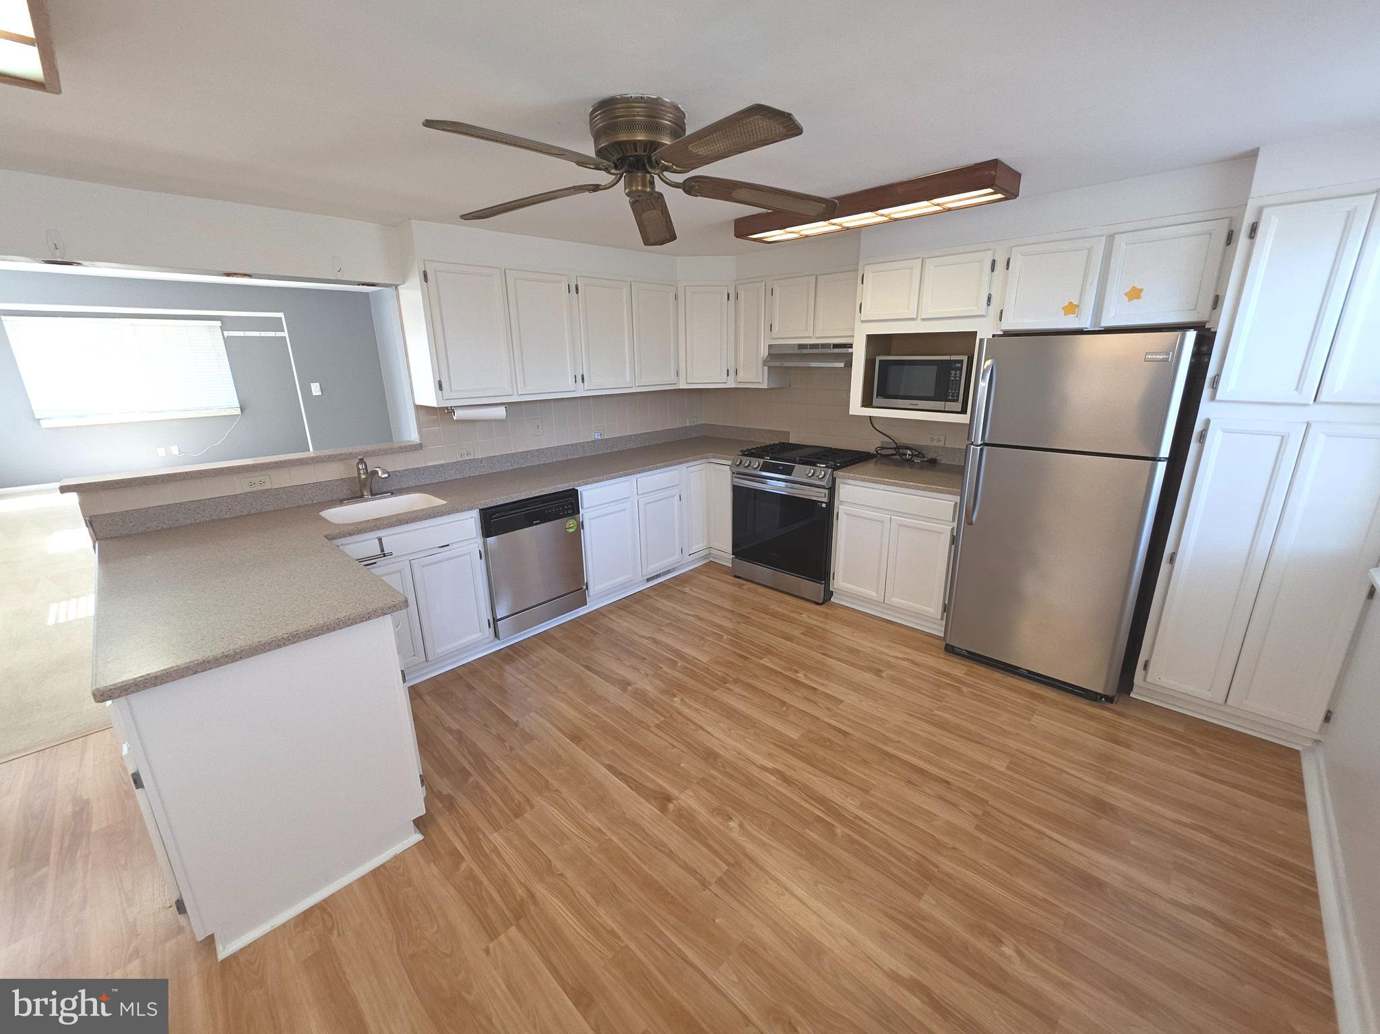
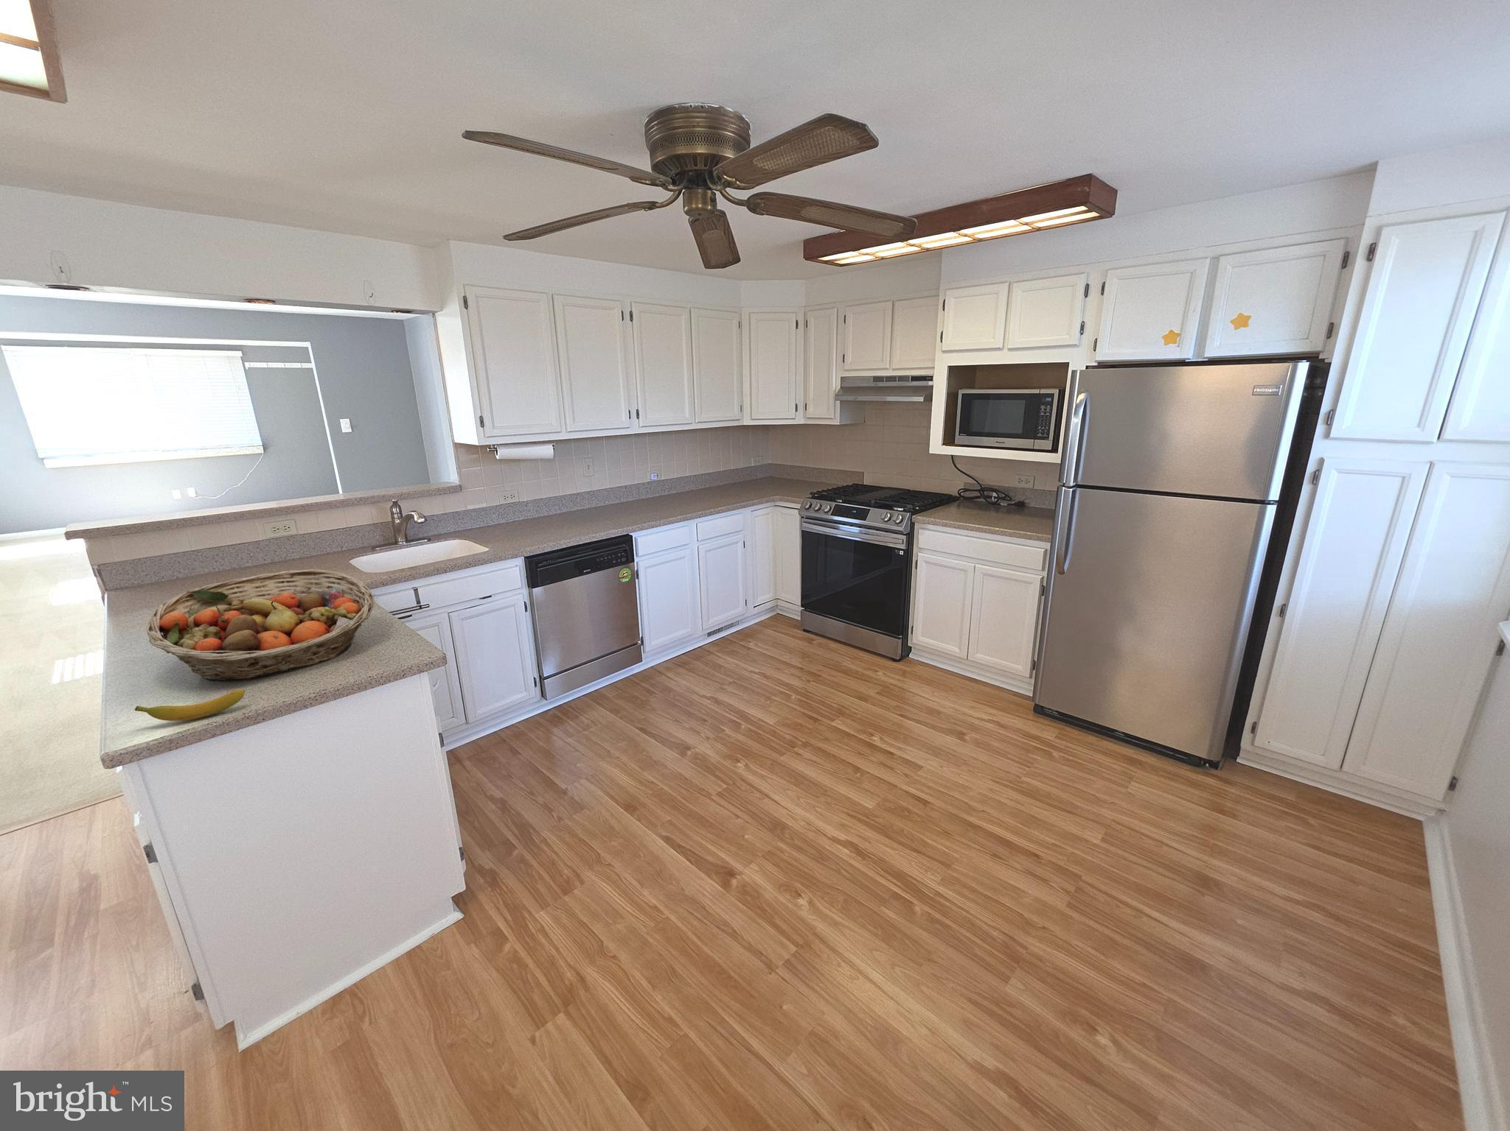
+ banana (193, 707)
+ fruit basket (272, 623)
